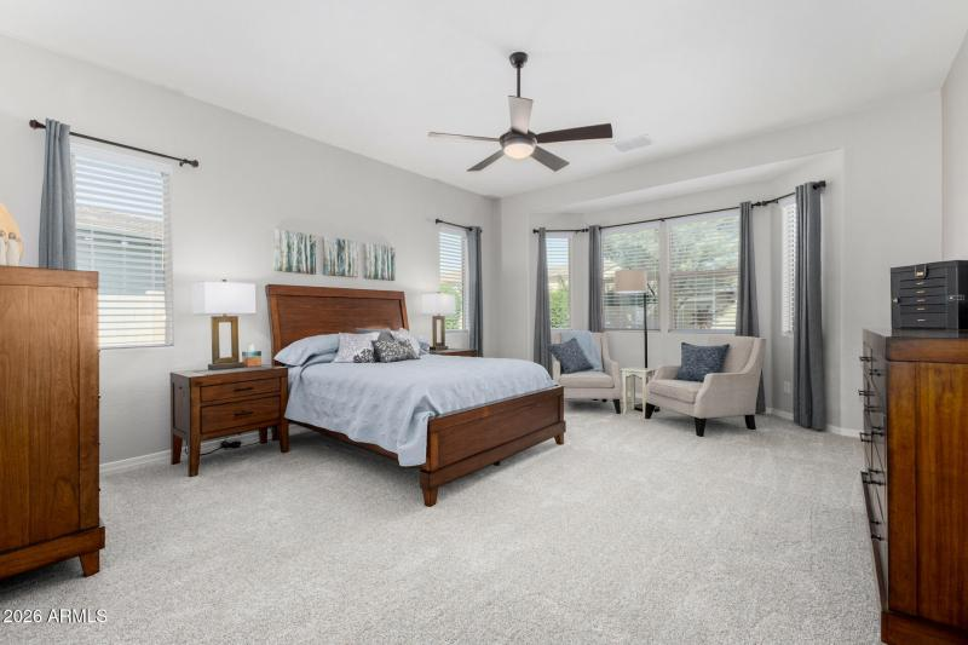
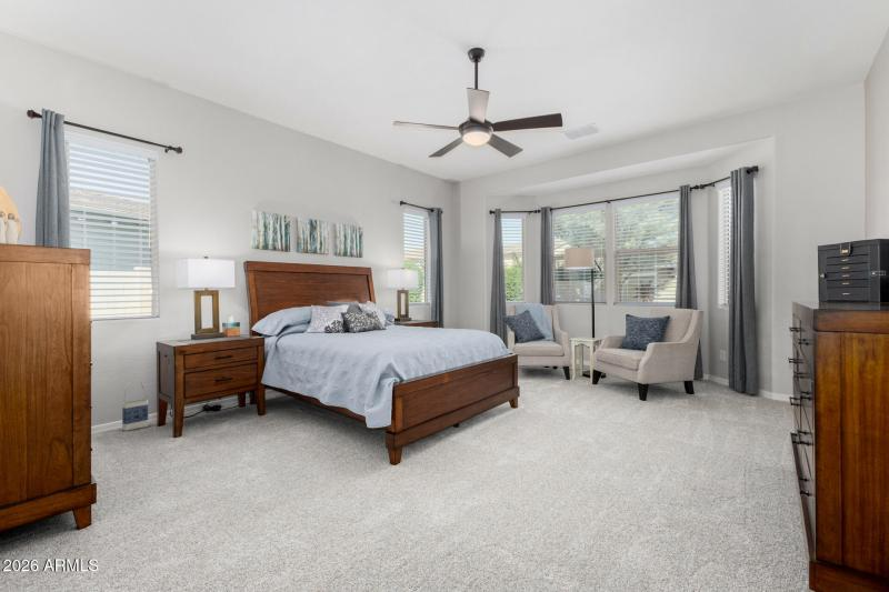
+ bag (134, 403)
